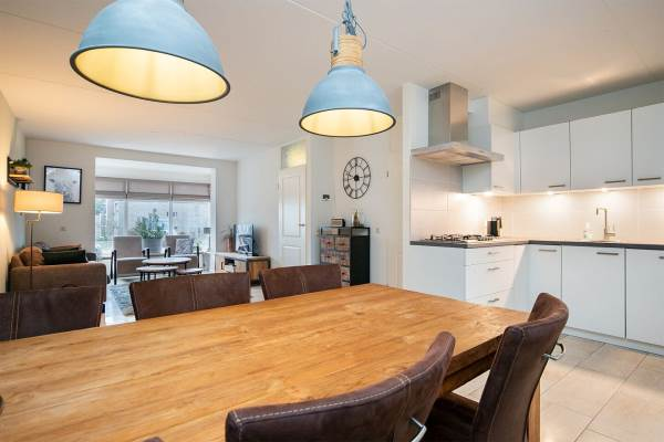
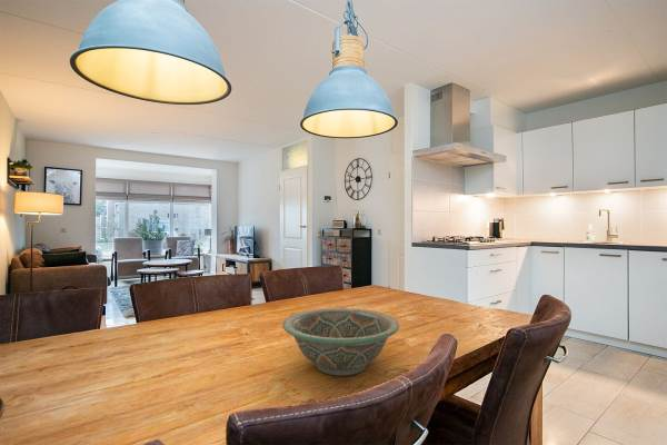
+ decorative bowl (340, 343)
